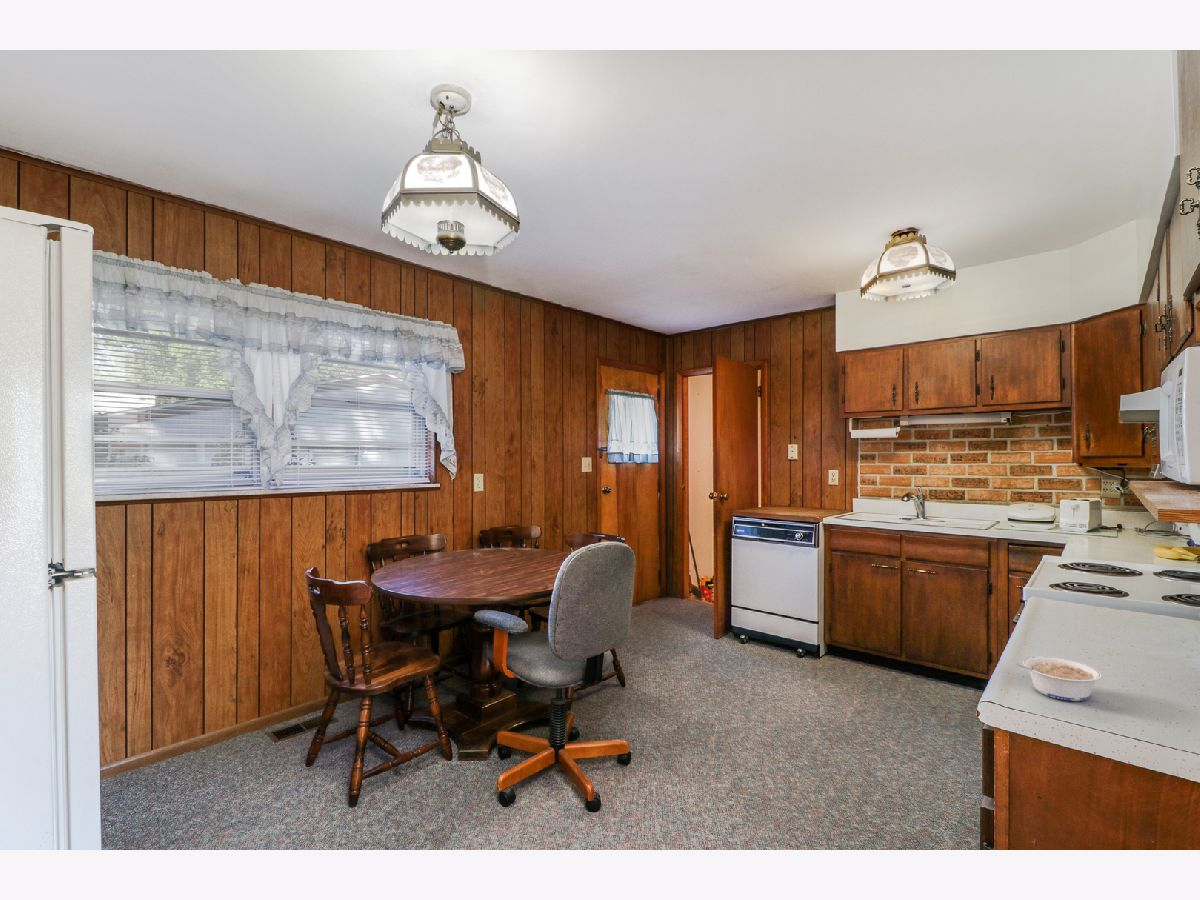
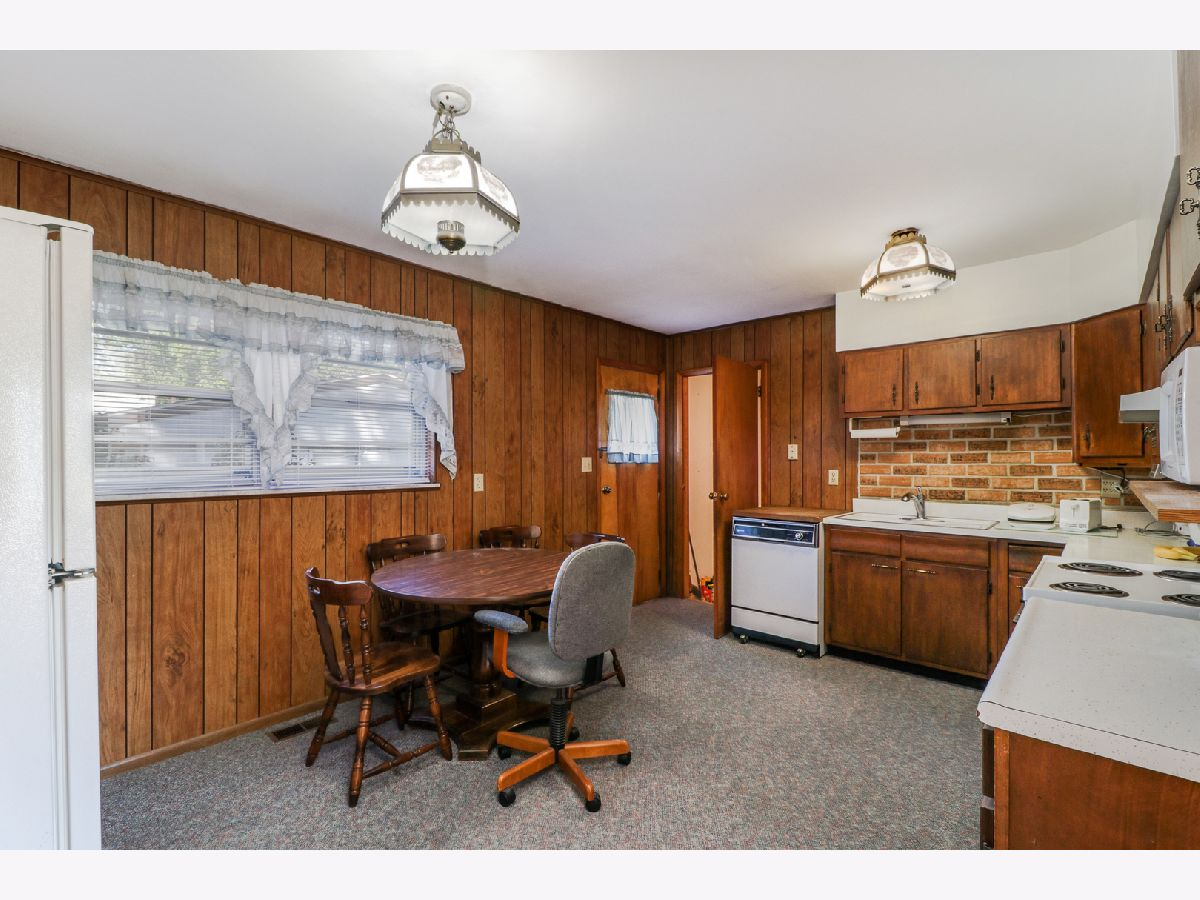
- legume (1060, 678)
